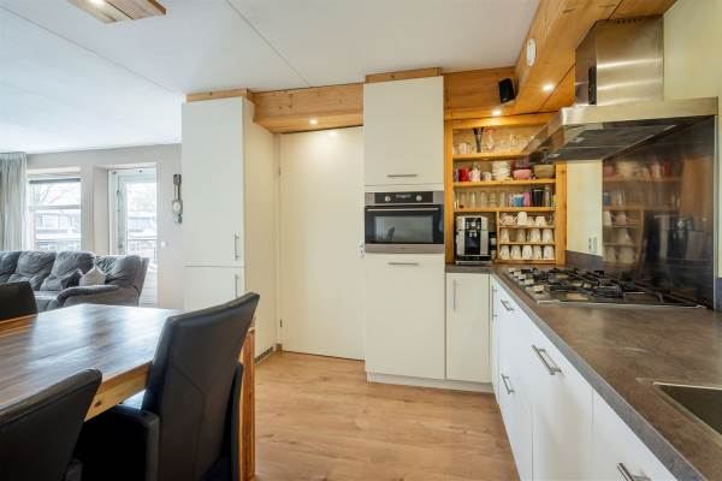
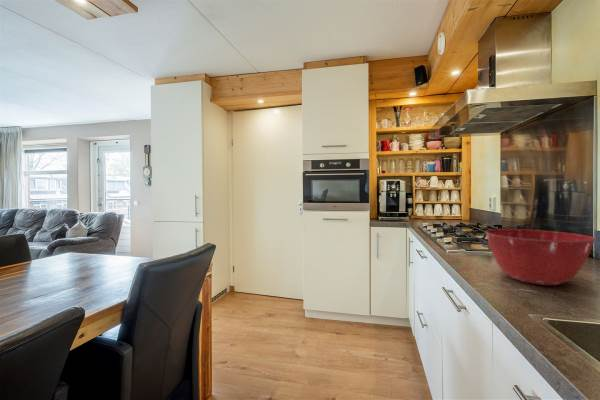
+ mixing bowl (534, 256)
